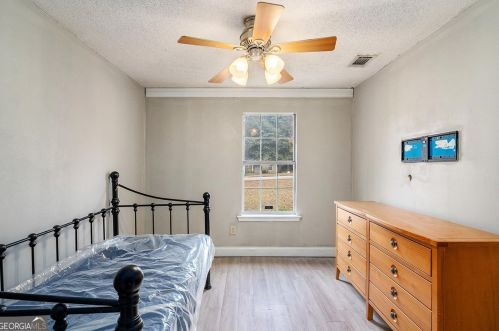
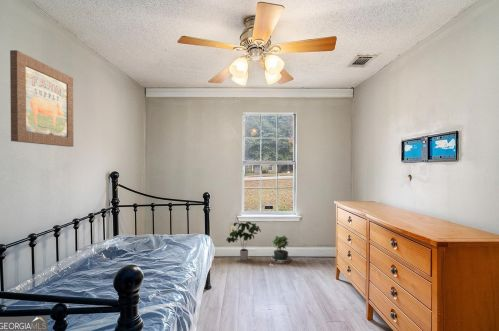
+ potted plant (243, 240)
+ wall art (46, 105)
+ potted plant (280, 248)
